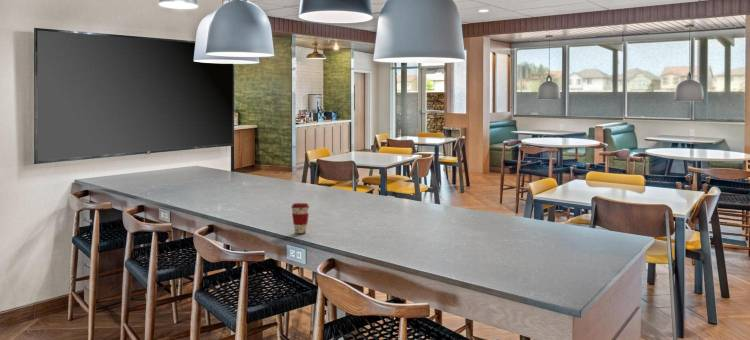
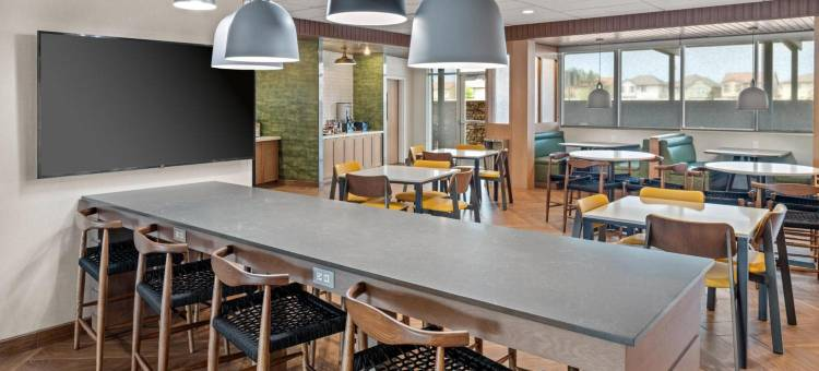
- coffee cup (300, 218)
